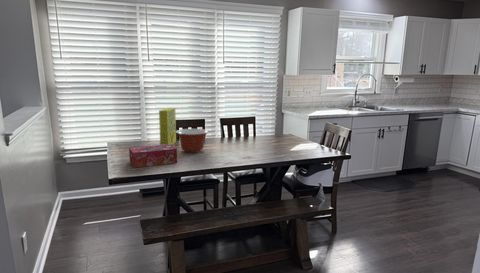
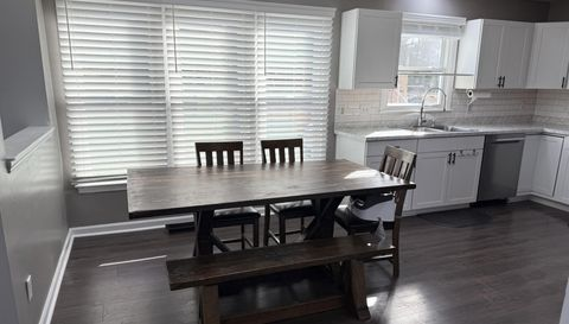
- tissue box (153, 155)
- mixing bowl (192, 141)
- cereal box (168, 126)
